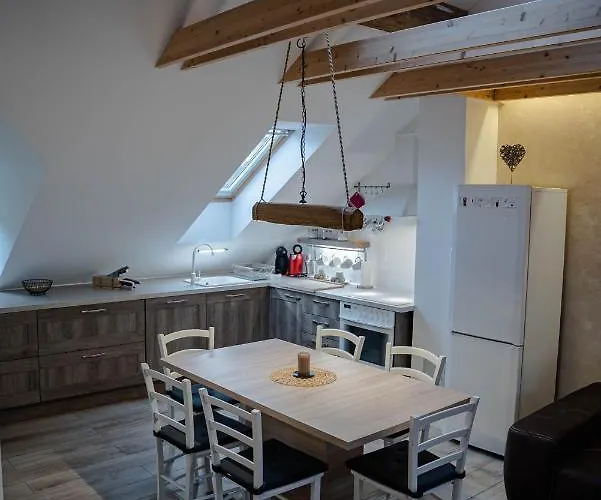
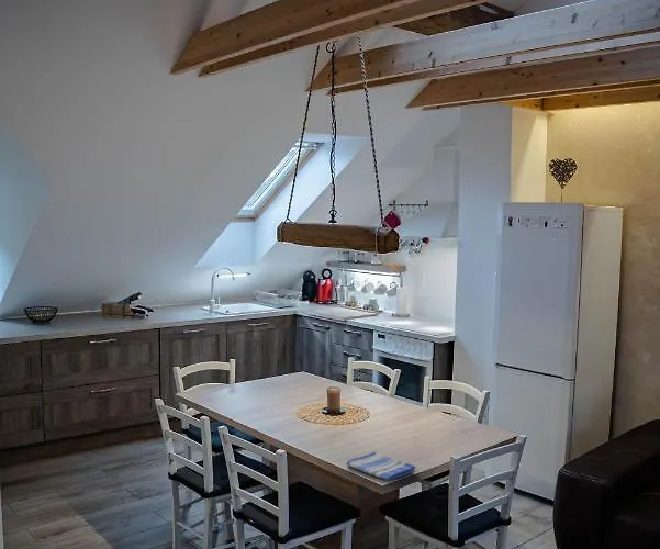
+ dish towel (380, 464)
